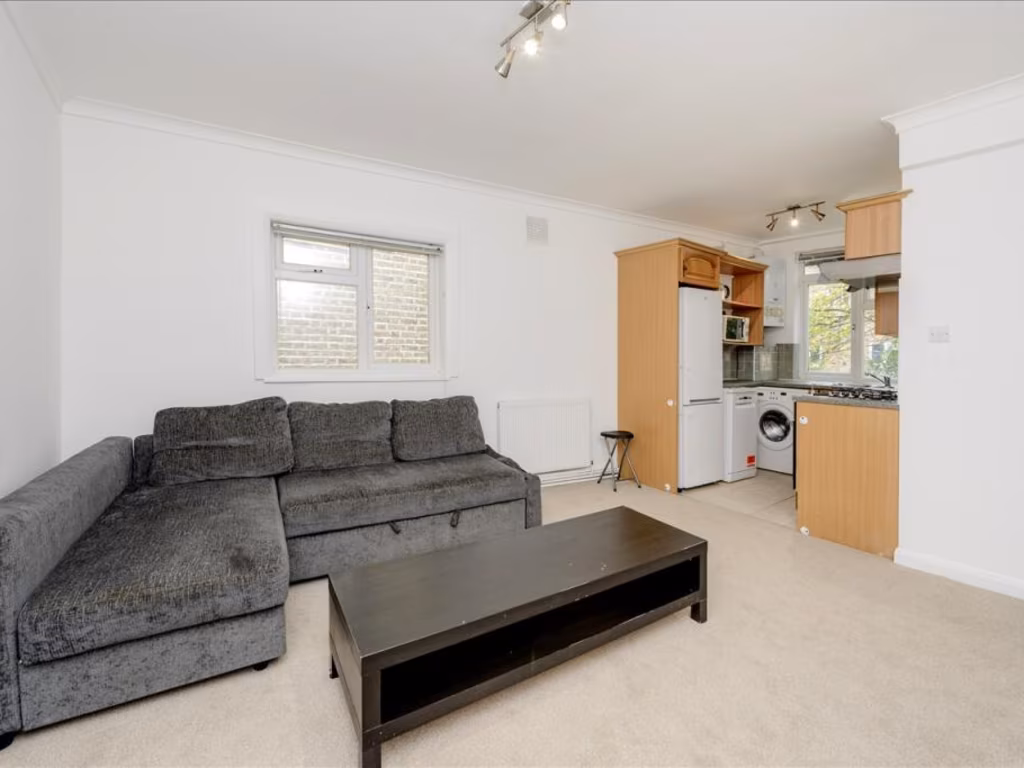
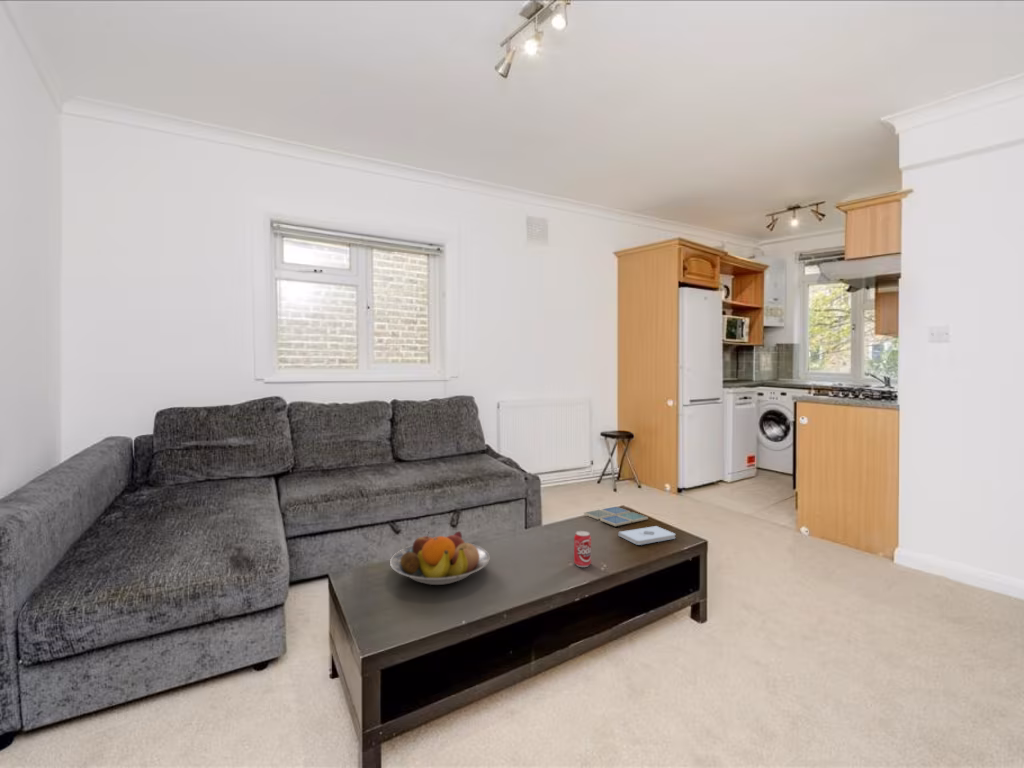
+ notepad (647, 535)
+ drink coaster (615, 515)
+ fruit bowl (440, 554)
+ beverage can (582, 548)
